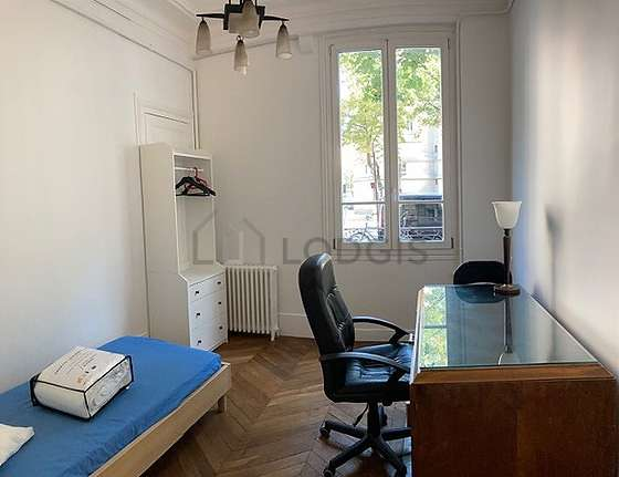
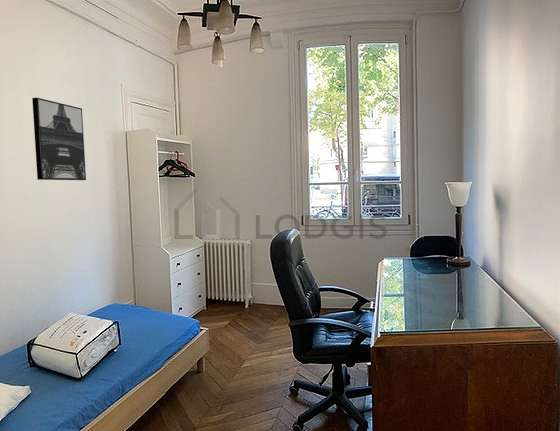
+ wall art (61, 141)
